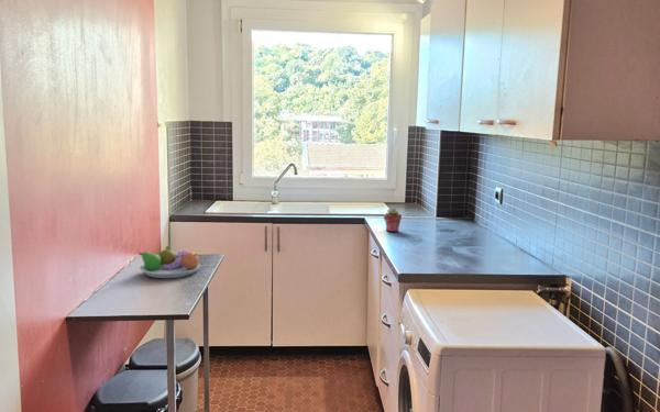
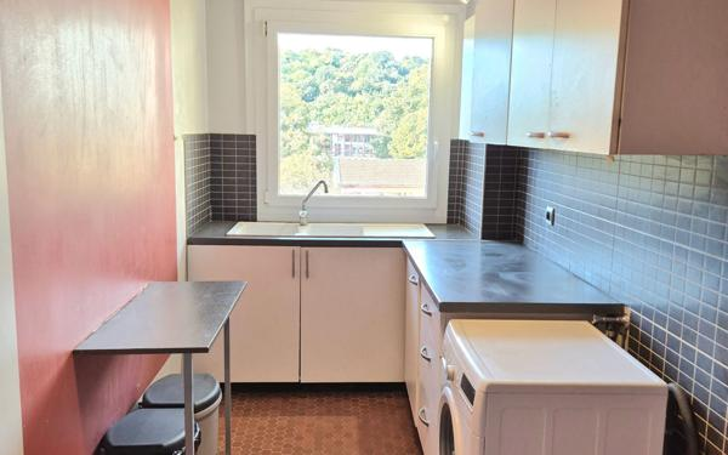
- potted succulent (392, 219)
- fruit bowl (168, 260)
